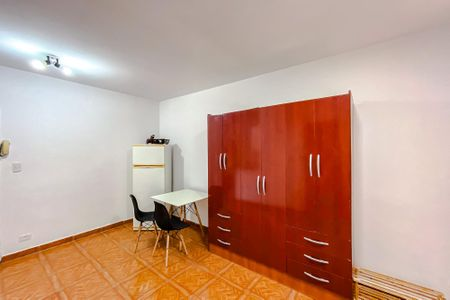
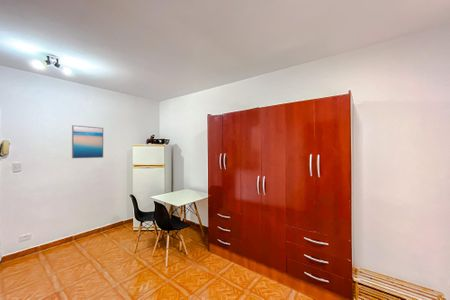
+ wall art (88, 142)
